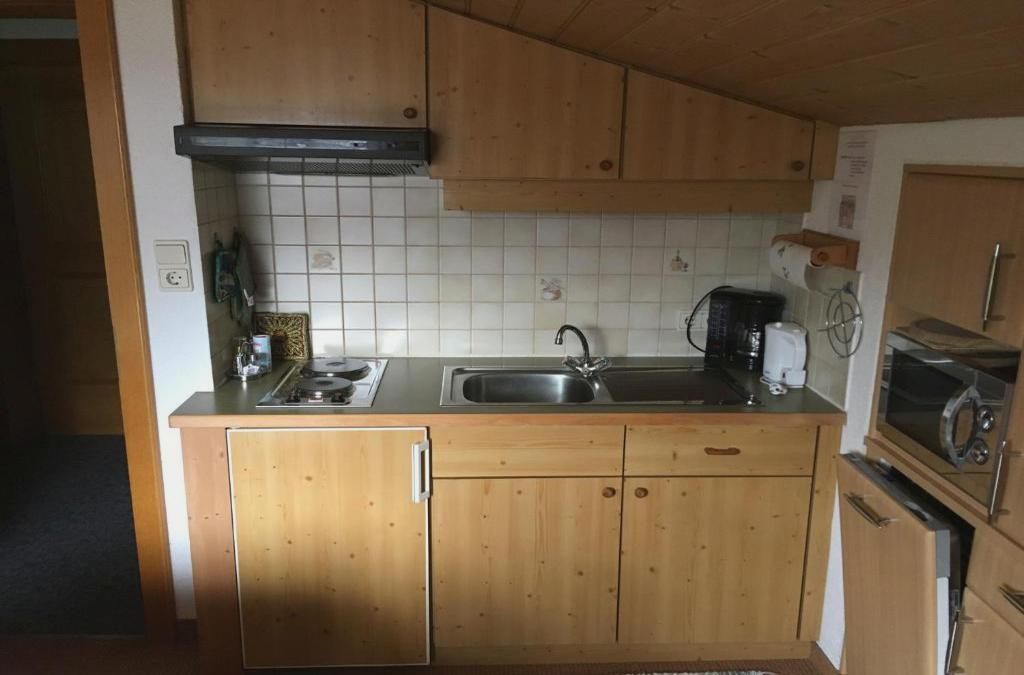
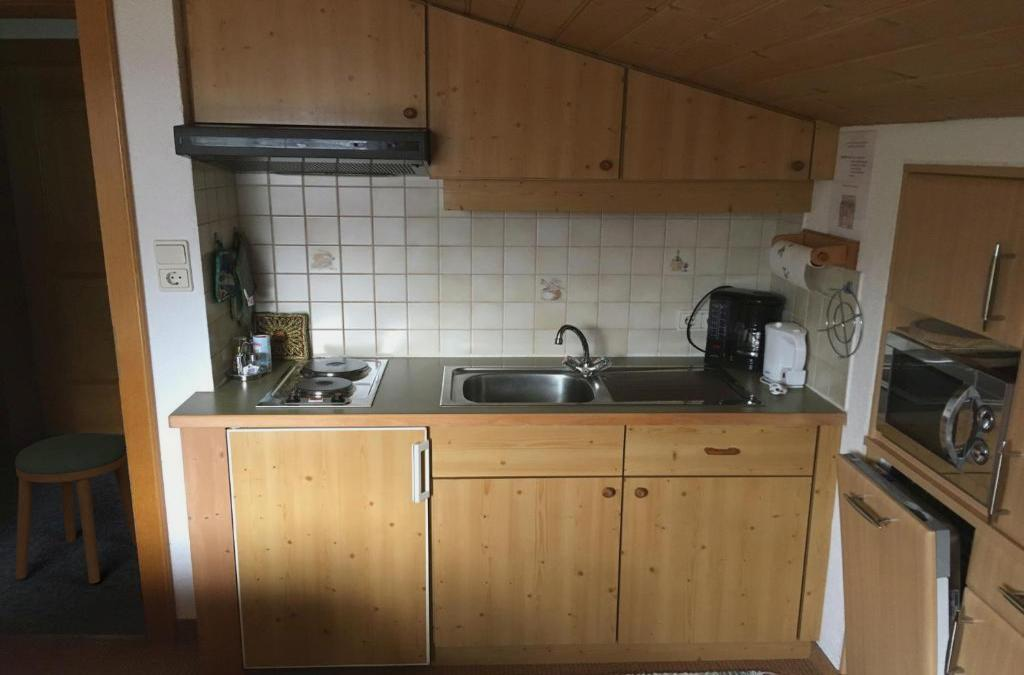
+ stool (78, 500)
